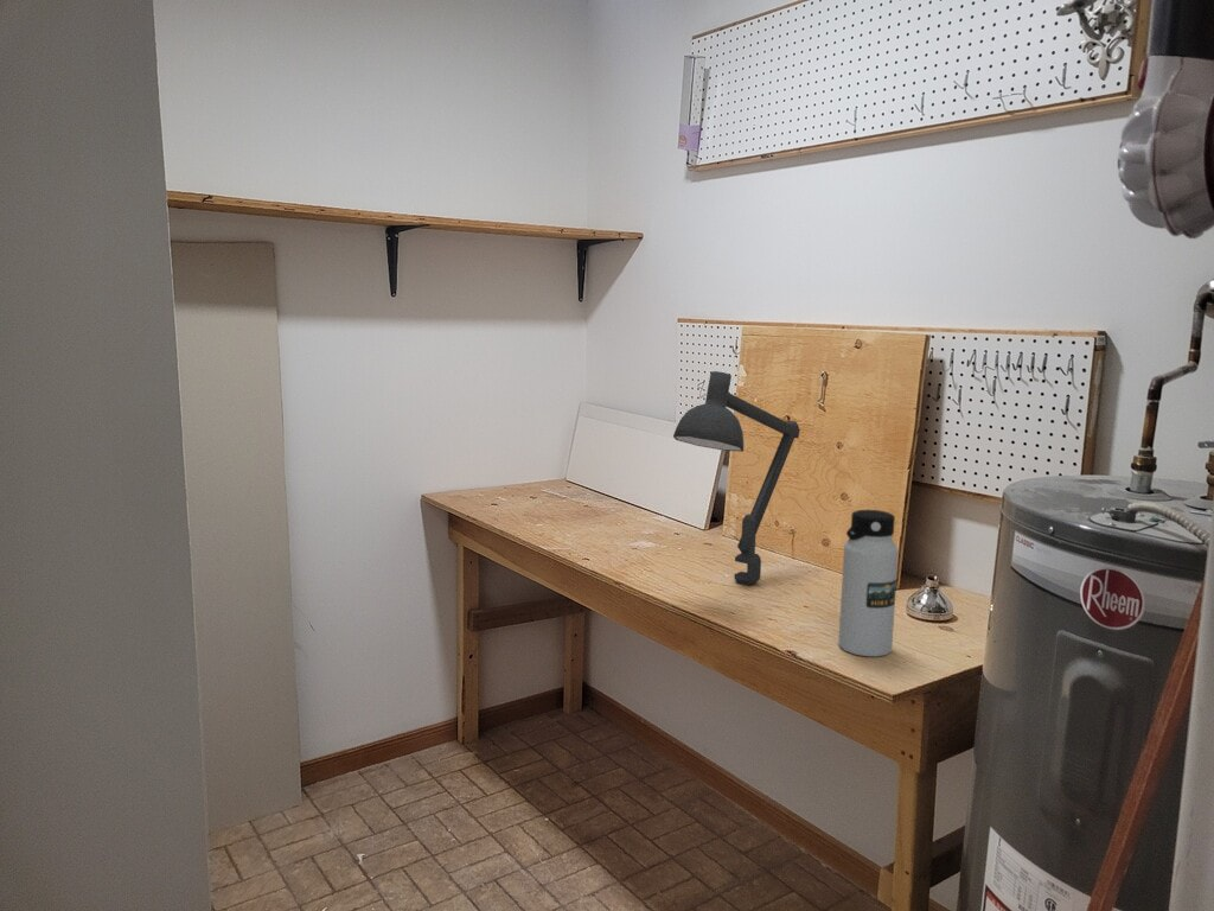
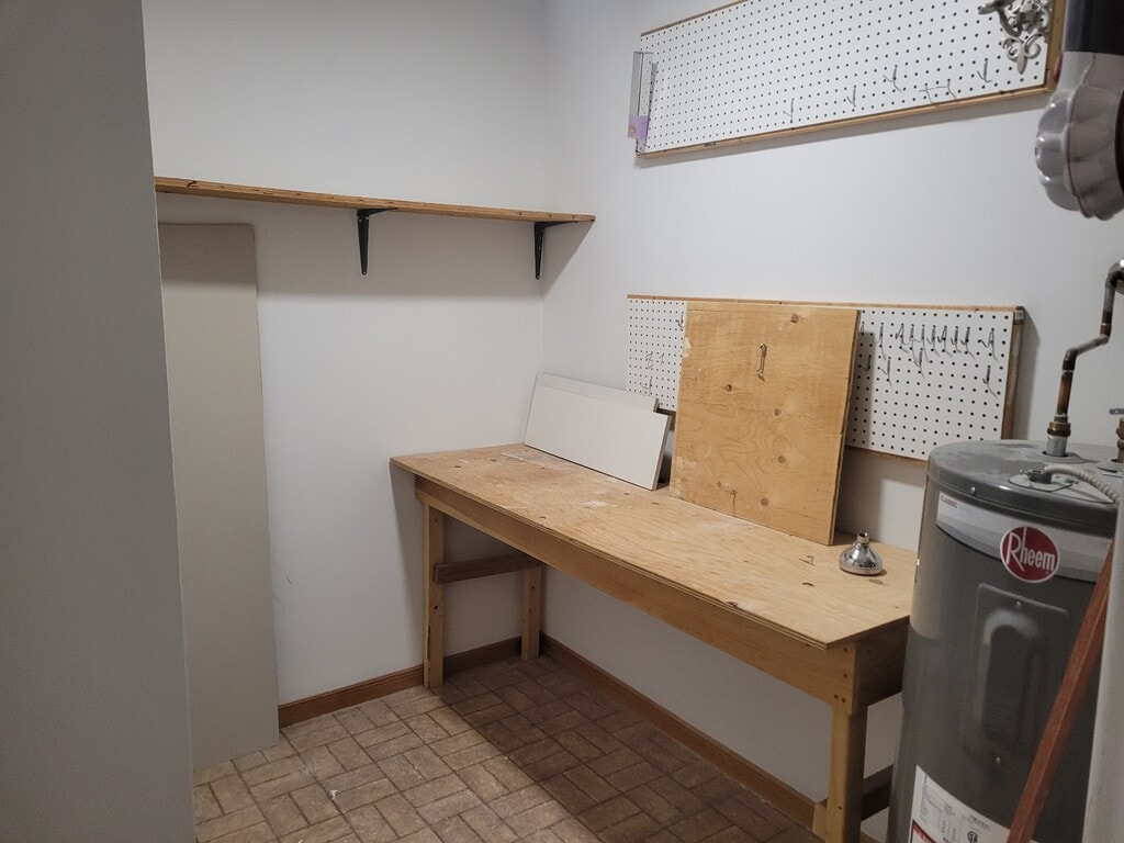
- desk lamp (761, 486)
- water bottle (869, 580)
